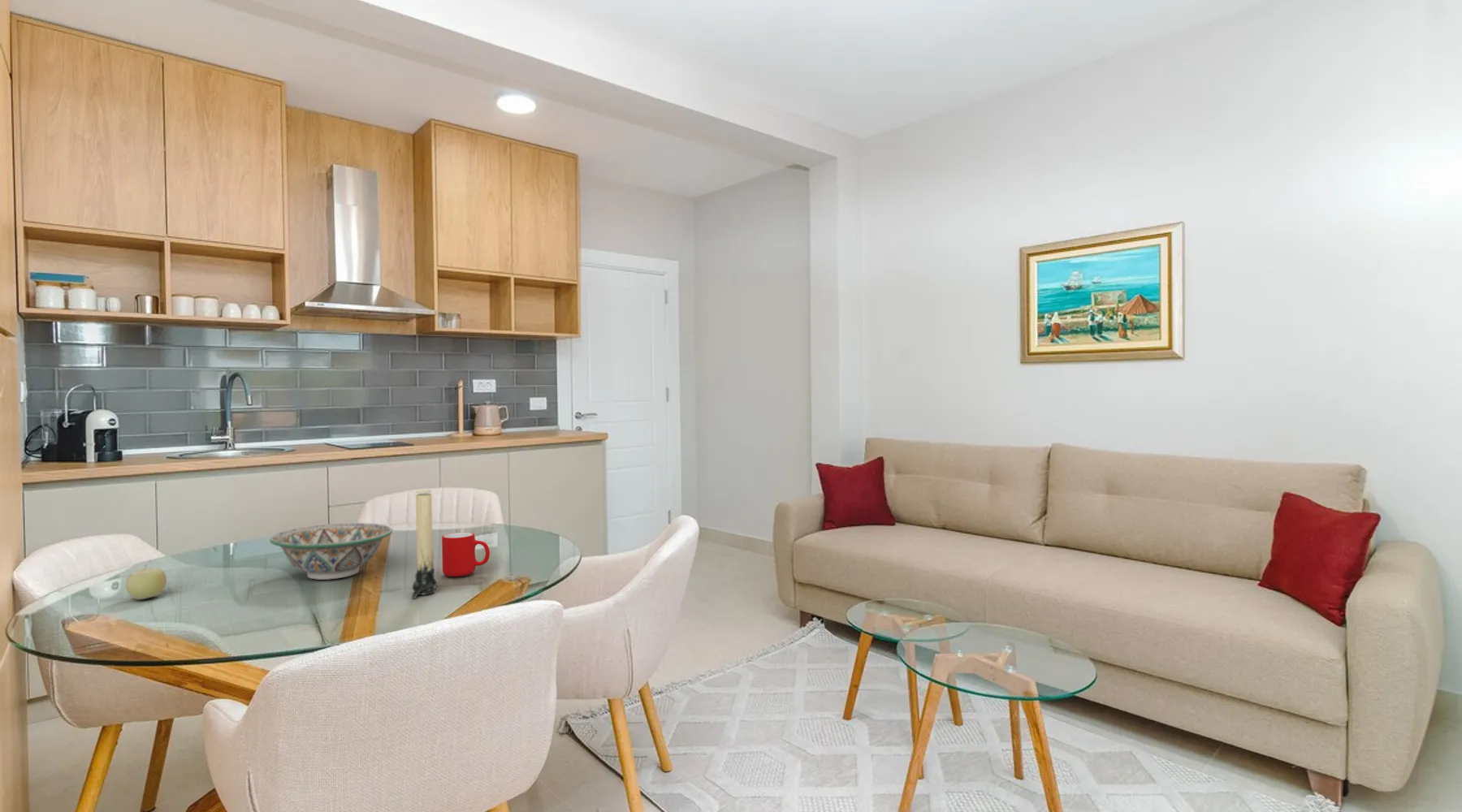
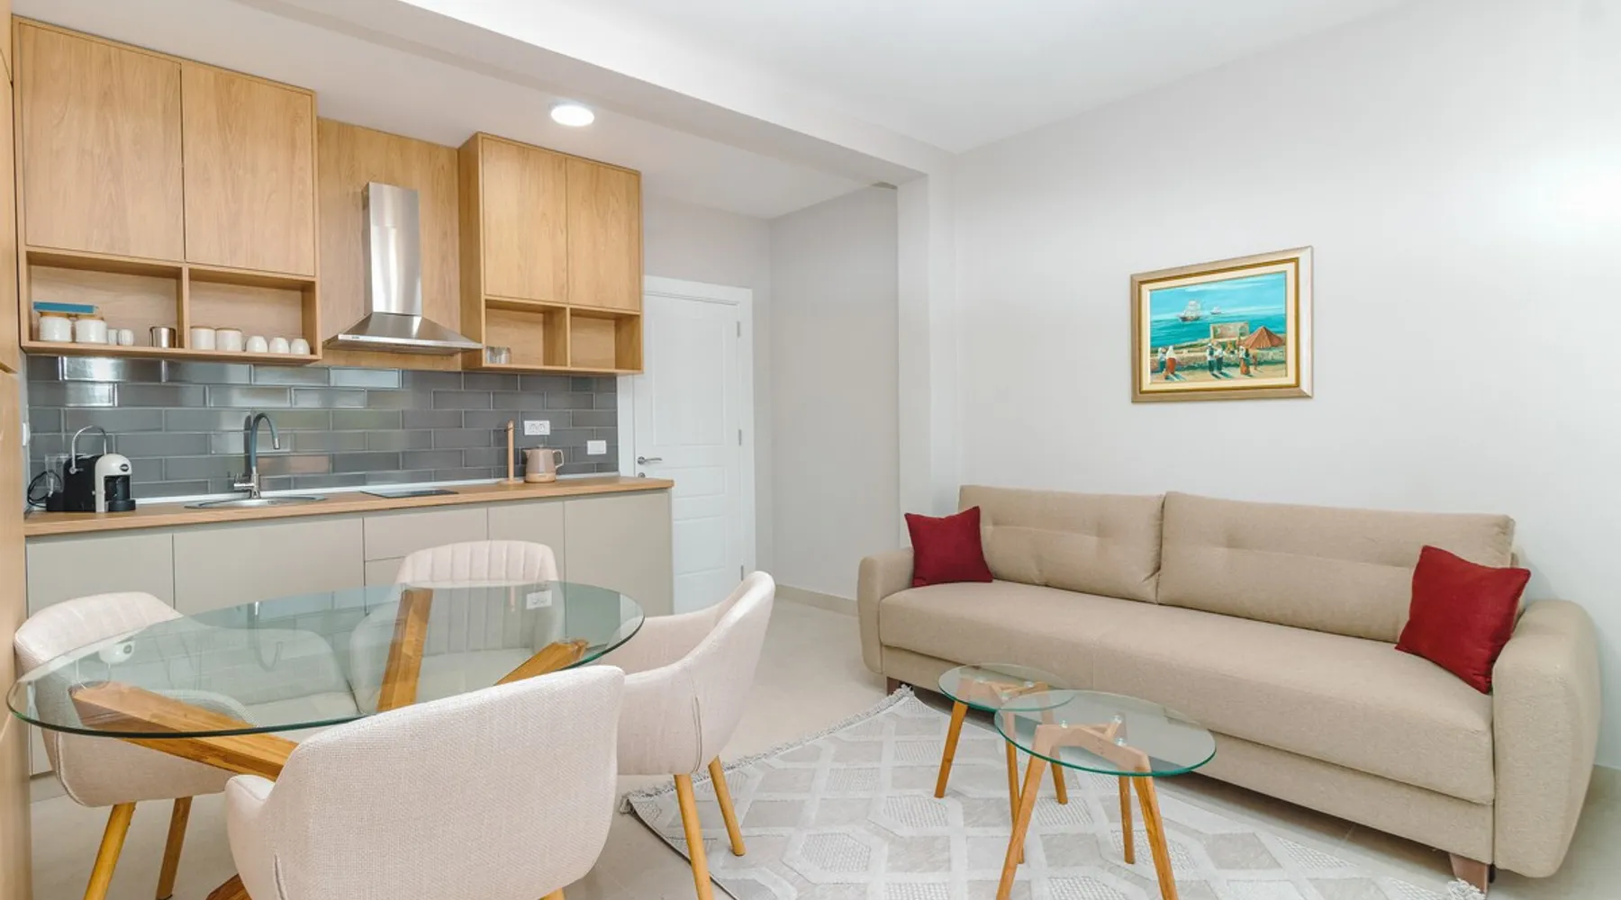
- decorative bowl (333, 553)
- fruit (145, 581)
- candle (421, 542)
- cup (466, 554)
